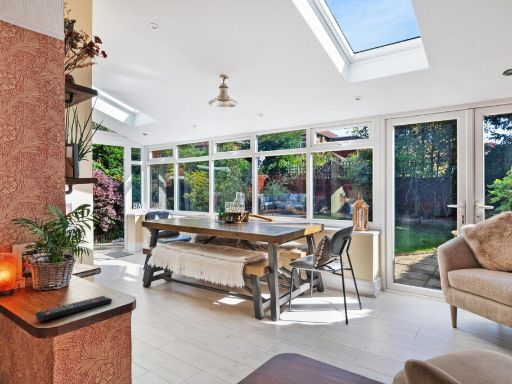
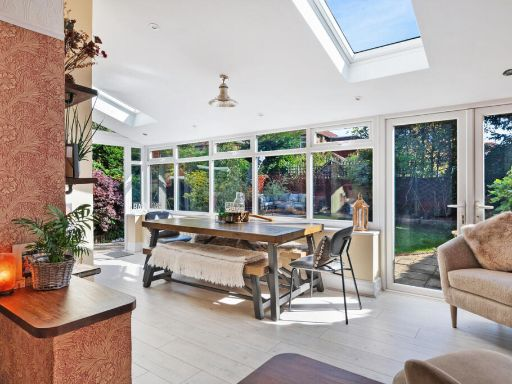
- remote control (76, 307)
